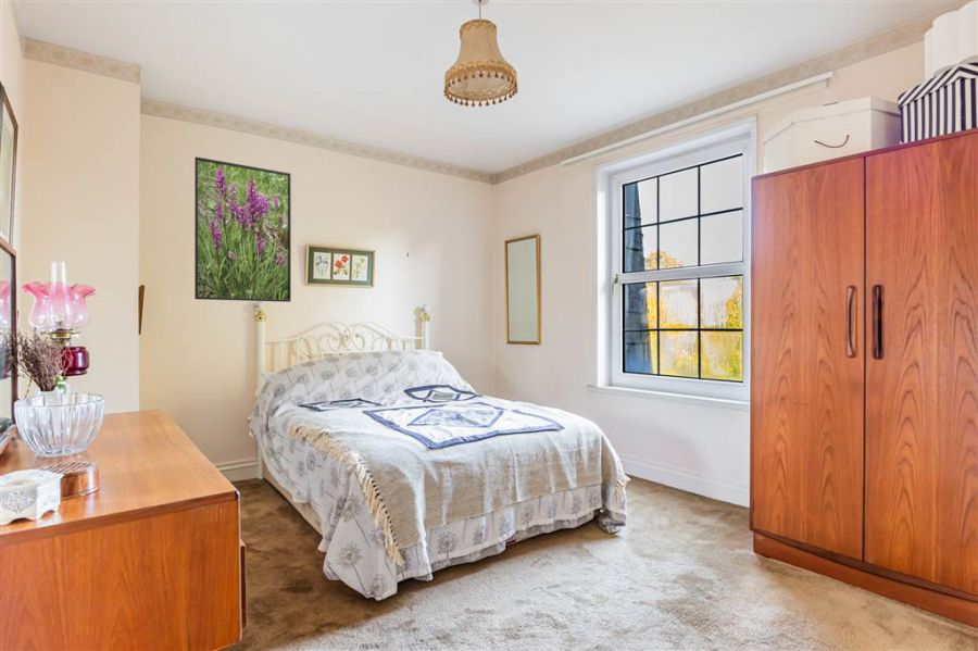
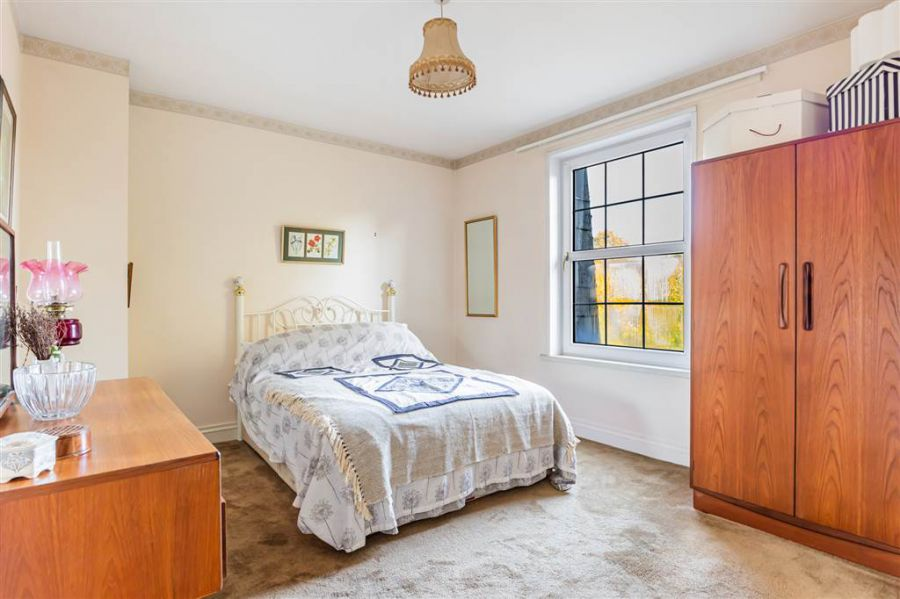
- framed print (244, 233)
